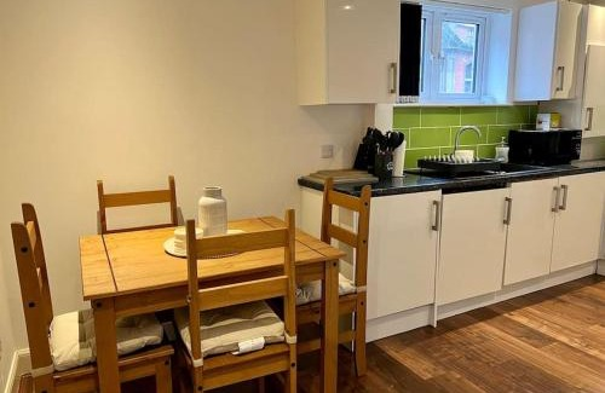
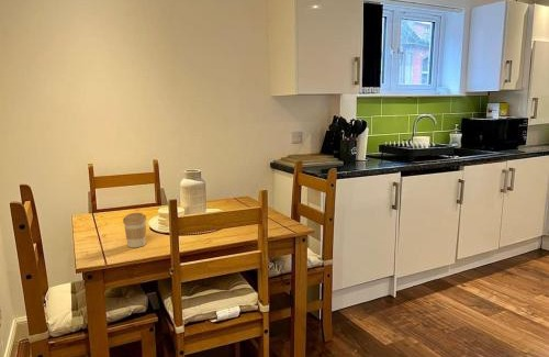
+ coffee cup (135, 230)
